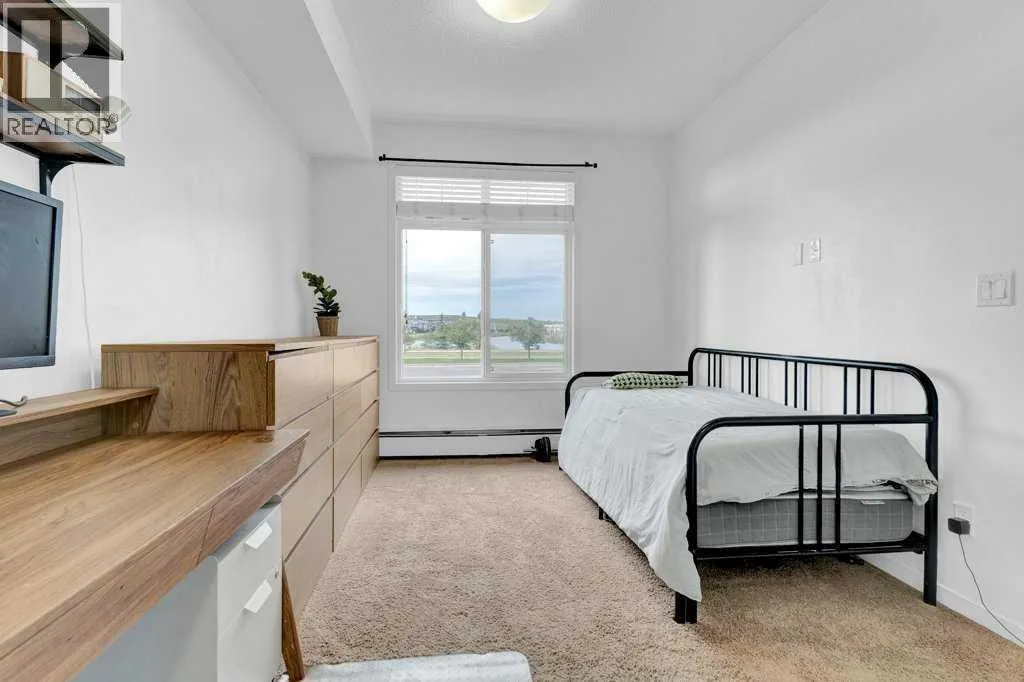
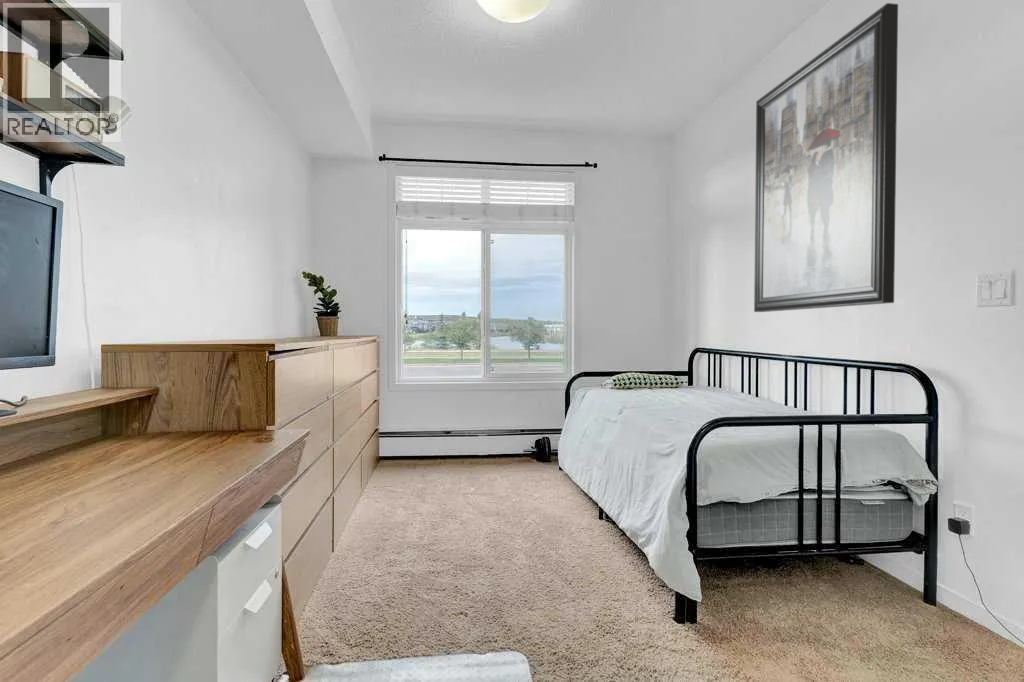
+ wall art (813, 184)
